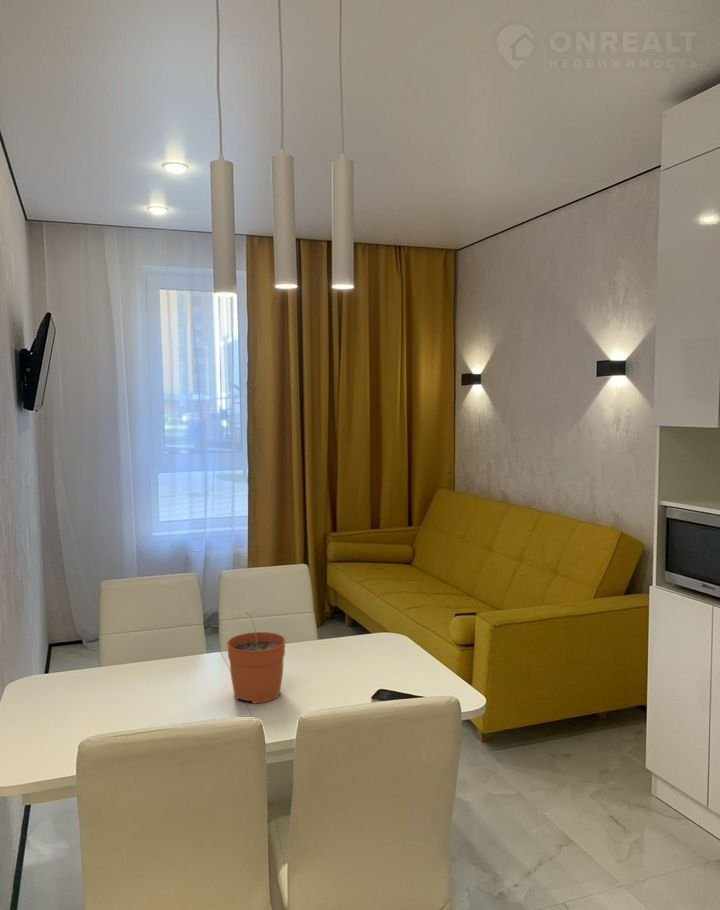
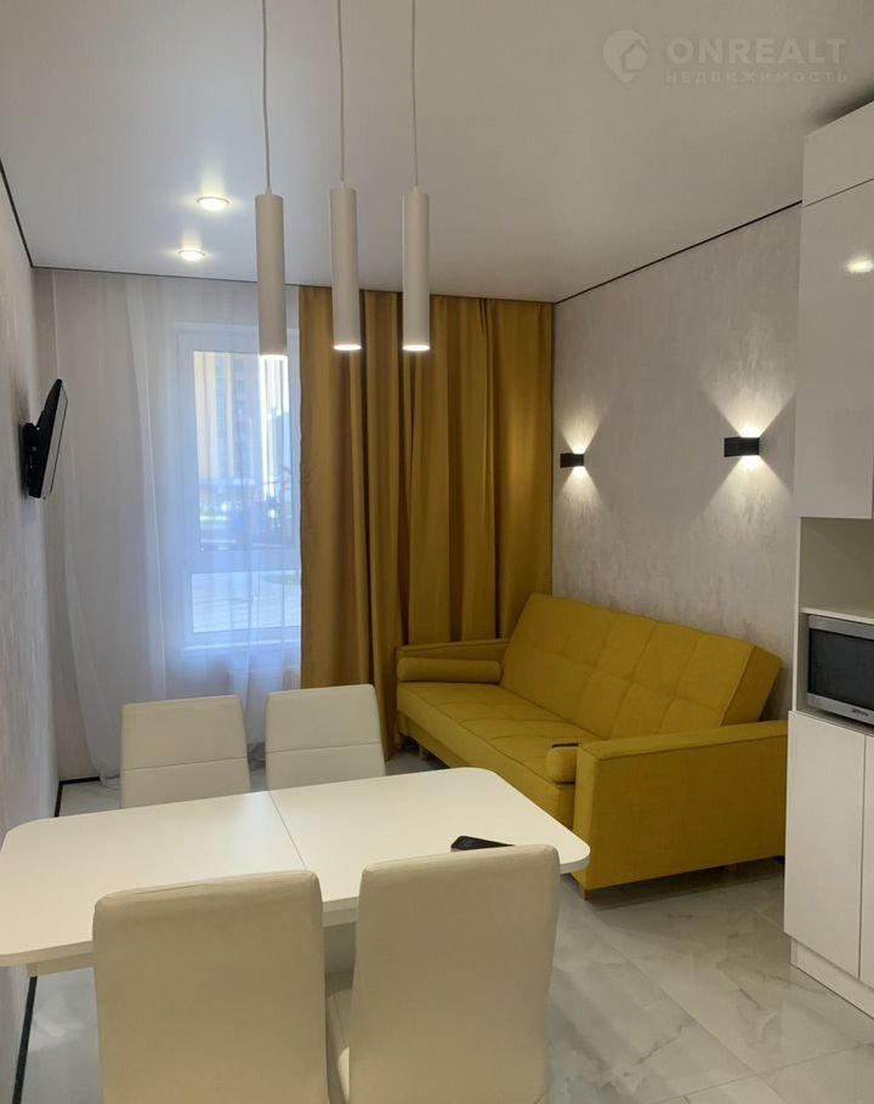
- plant pot (256, 654)
